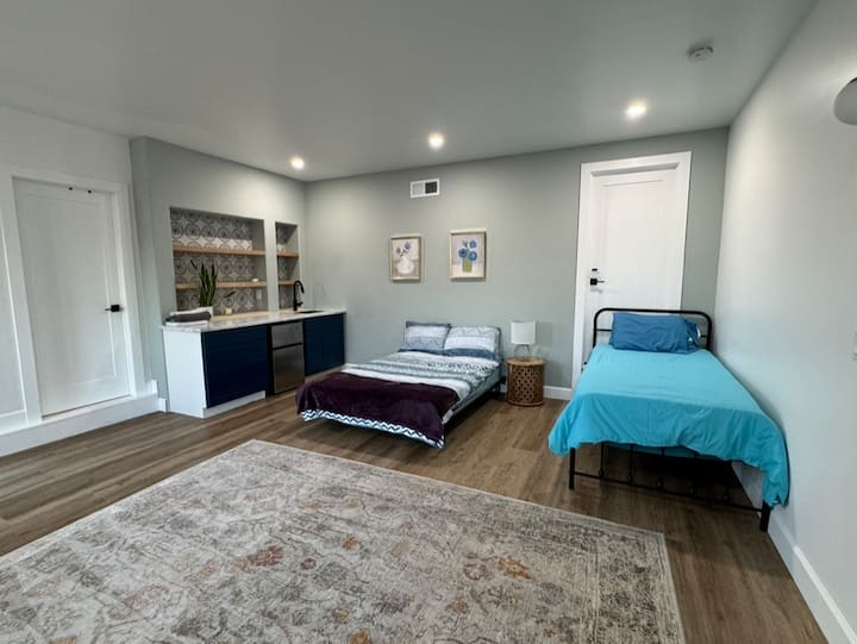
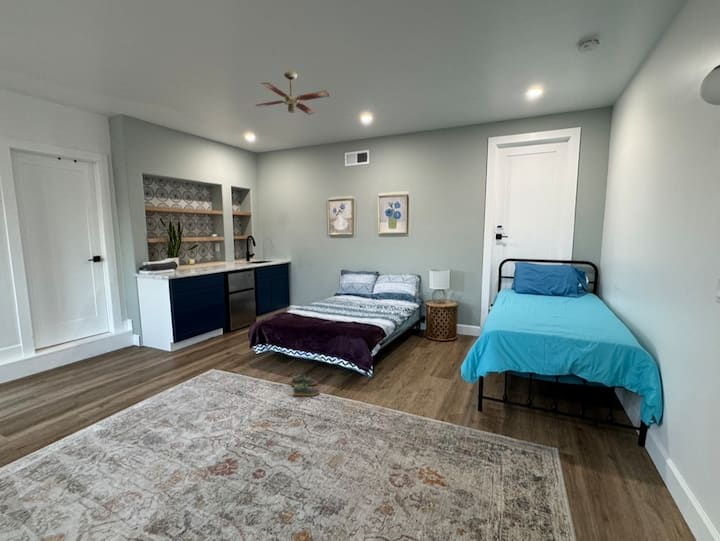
+ ceiling fan (291, 93)
+ shoe (305, 383)
